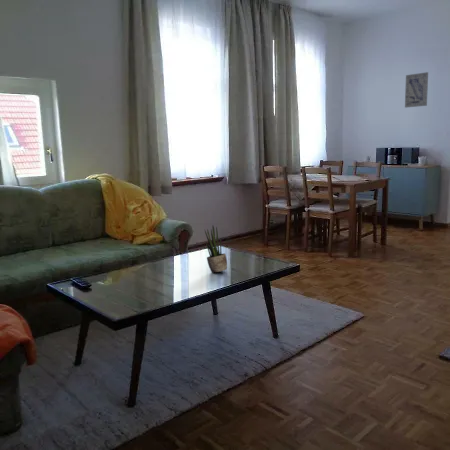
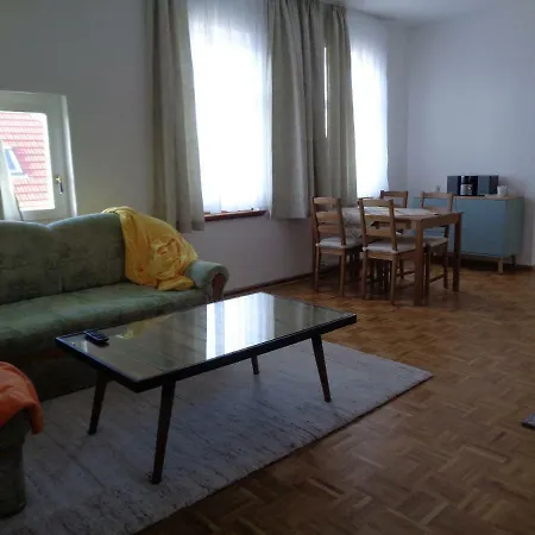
- wall art (416, 90)
- potted plant (214, 247)
